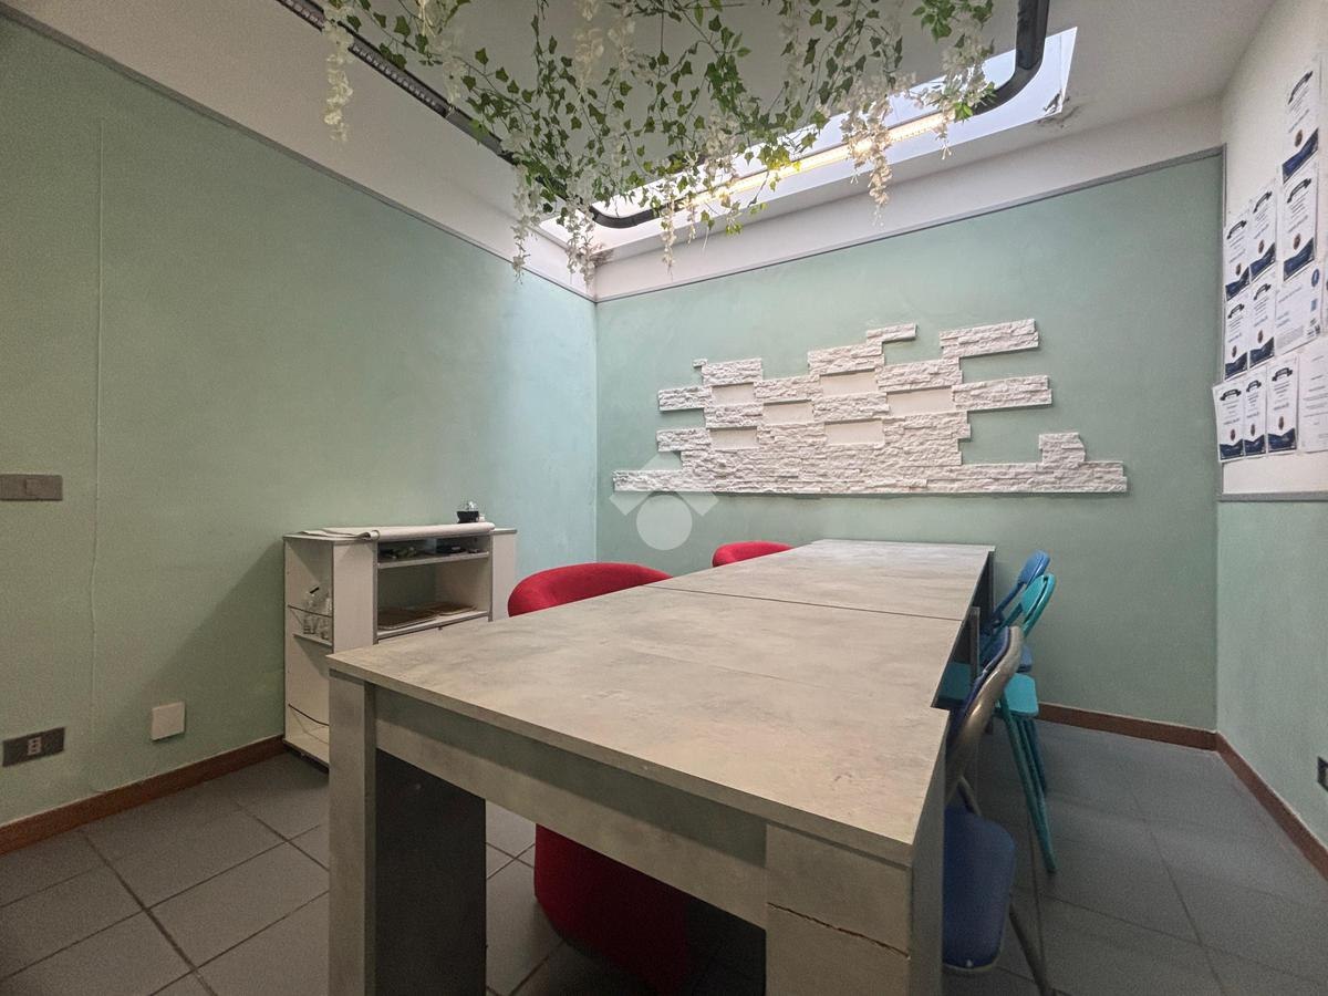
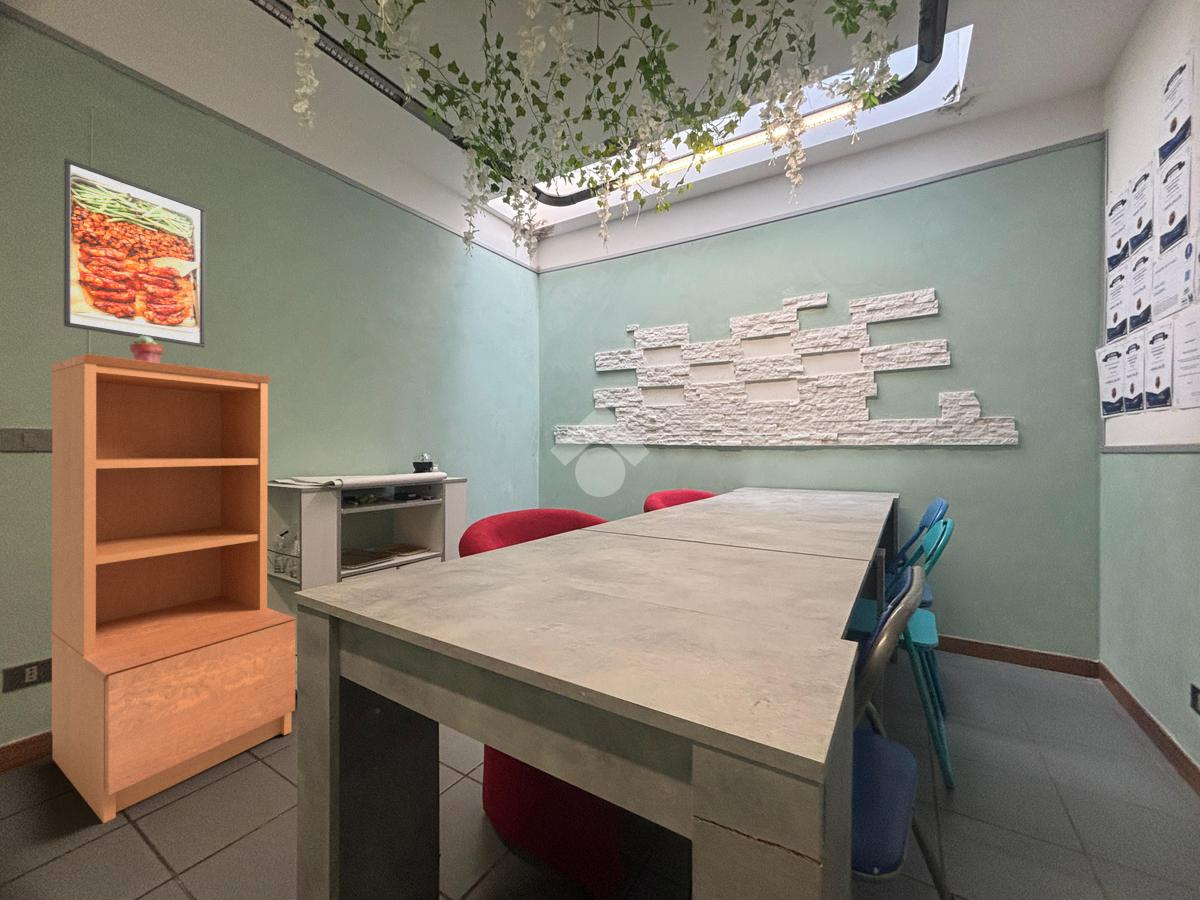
+ potted succulent (147, 351)
+ bookshelf (179, 557)
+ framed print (140, 262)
